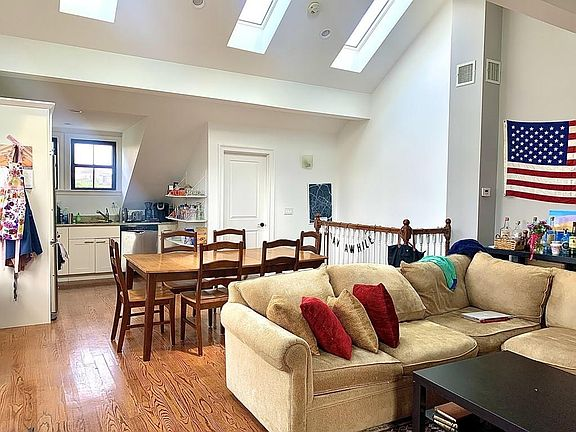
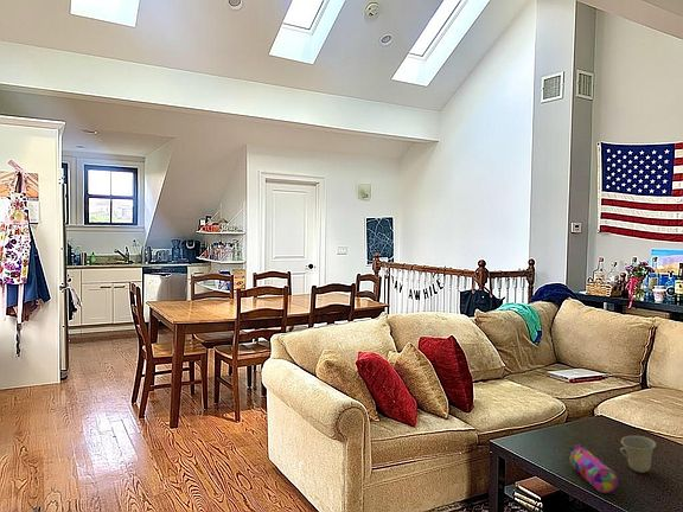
+ pencil case (591, 468)
+ cup (637, 455)
